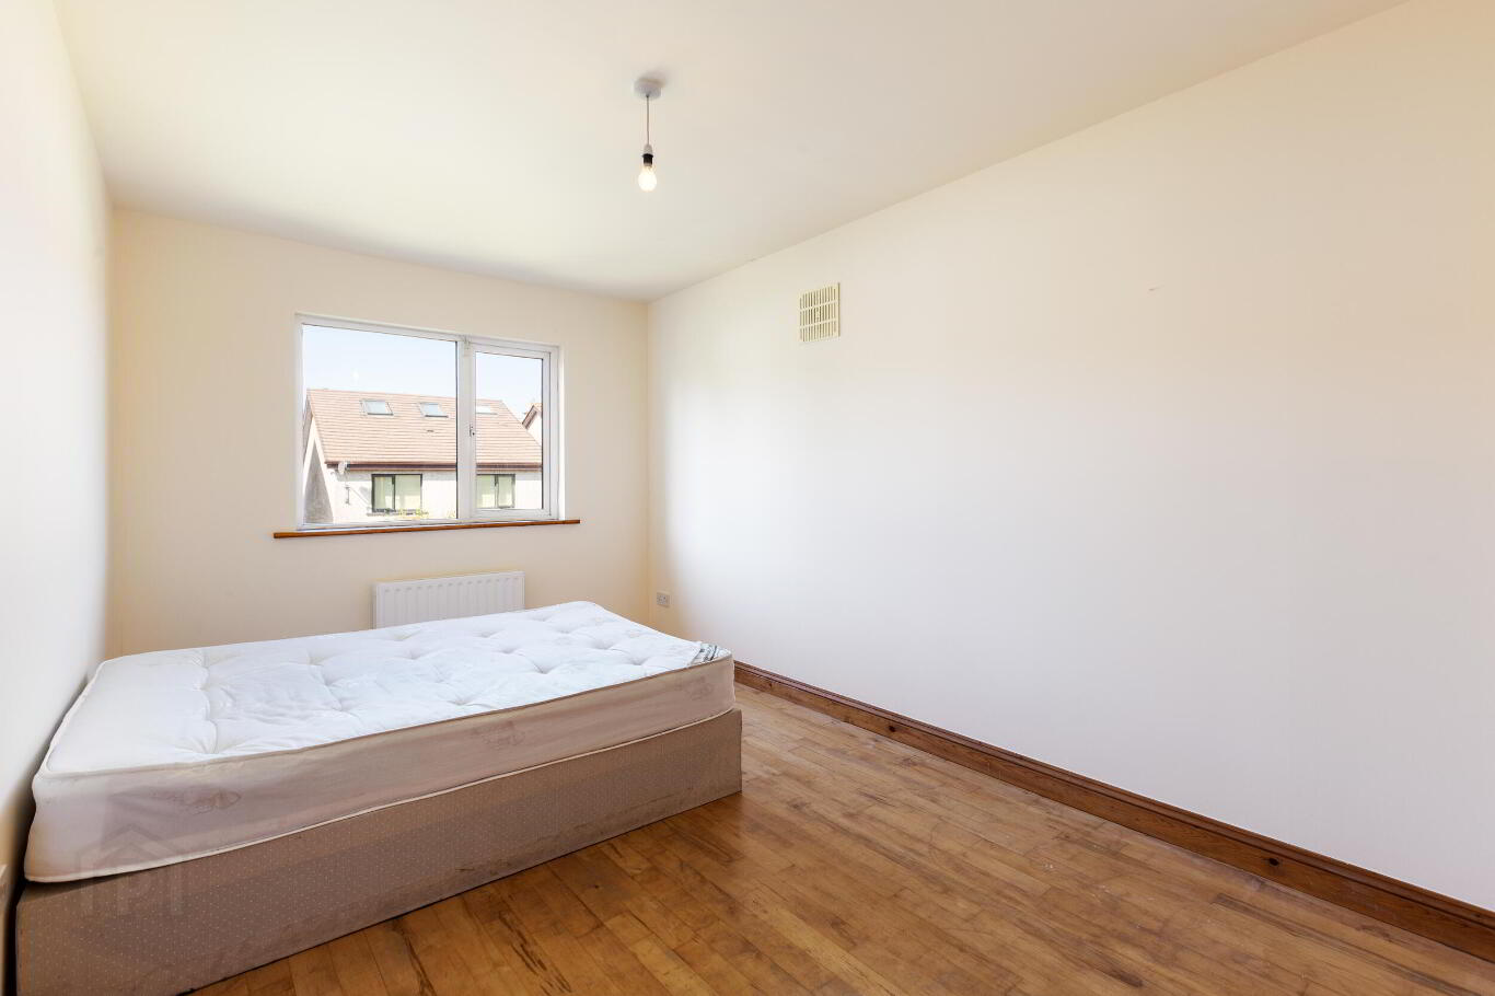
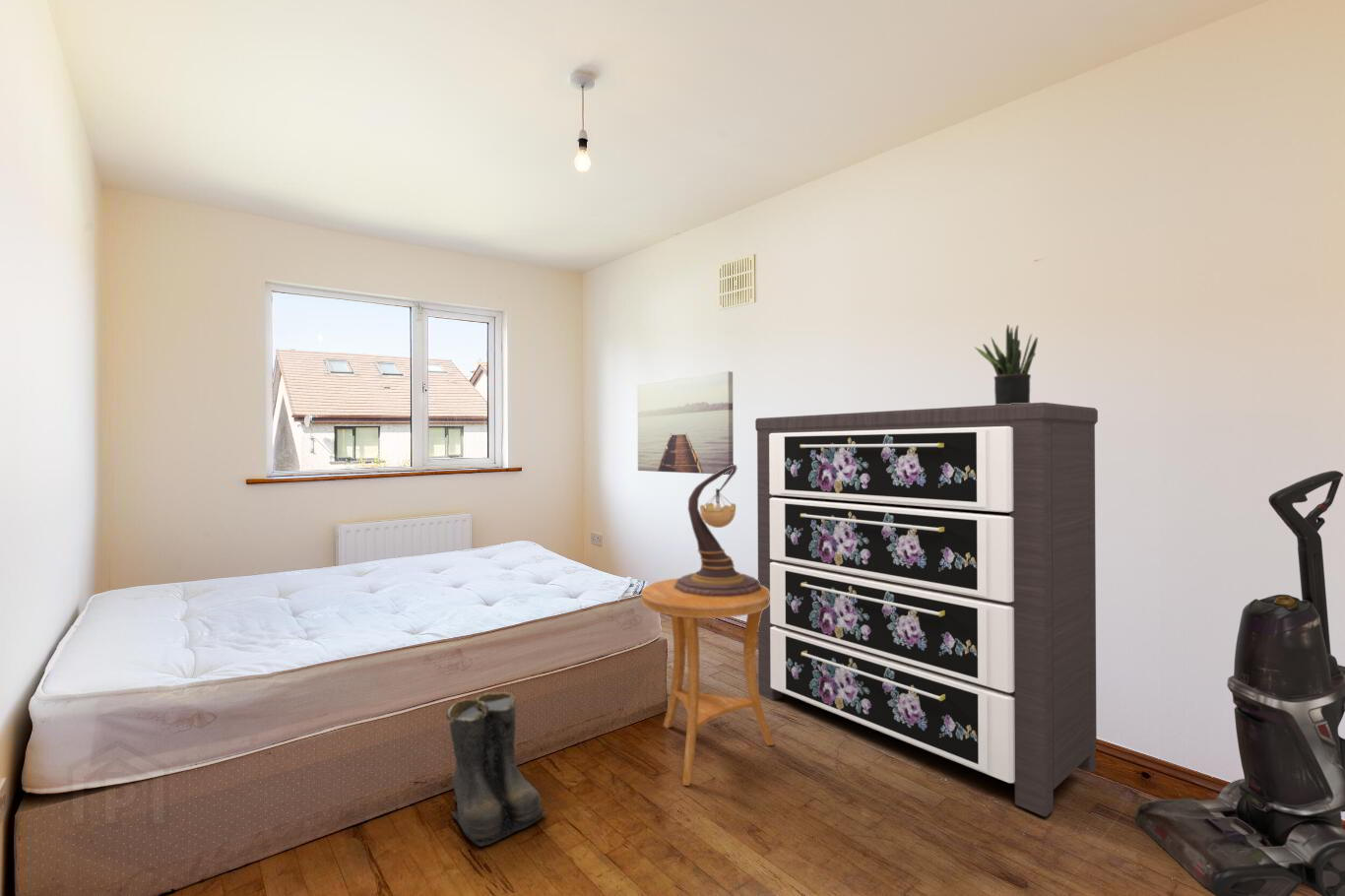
+ boots (491, 760)
+ candle holder (717, 525)
+ vacuum cleaner (1246, 665)
+ wall art (680, 425)
+ dresser (901, 571)
+ side table (699, 667)
+ potted plant (1006, 366)
